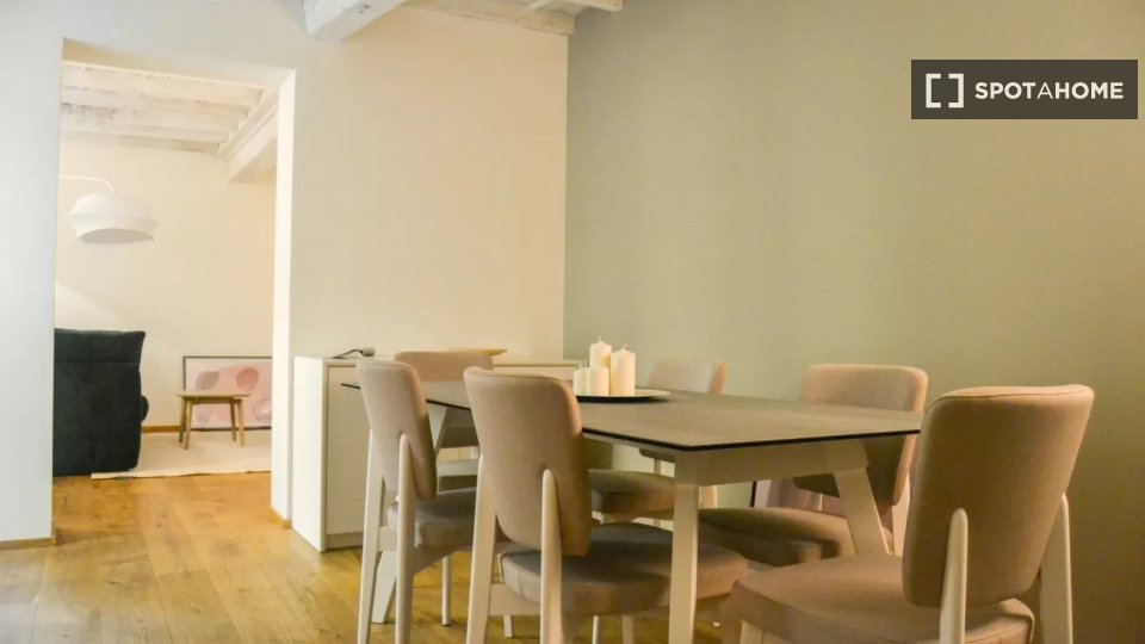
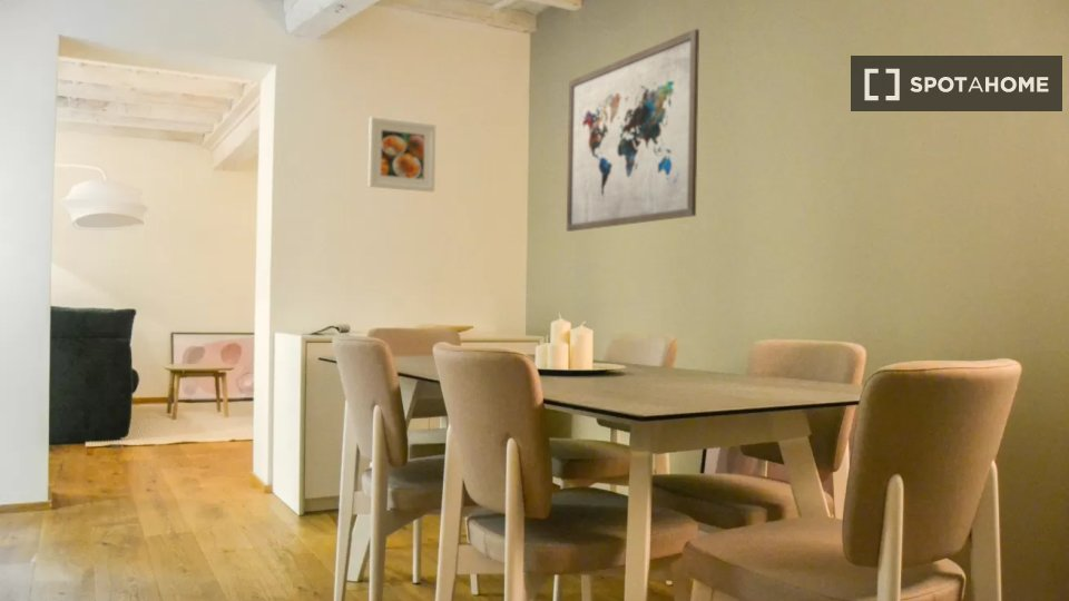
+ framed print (402, 155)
+ wall art (625, 140)
